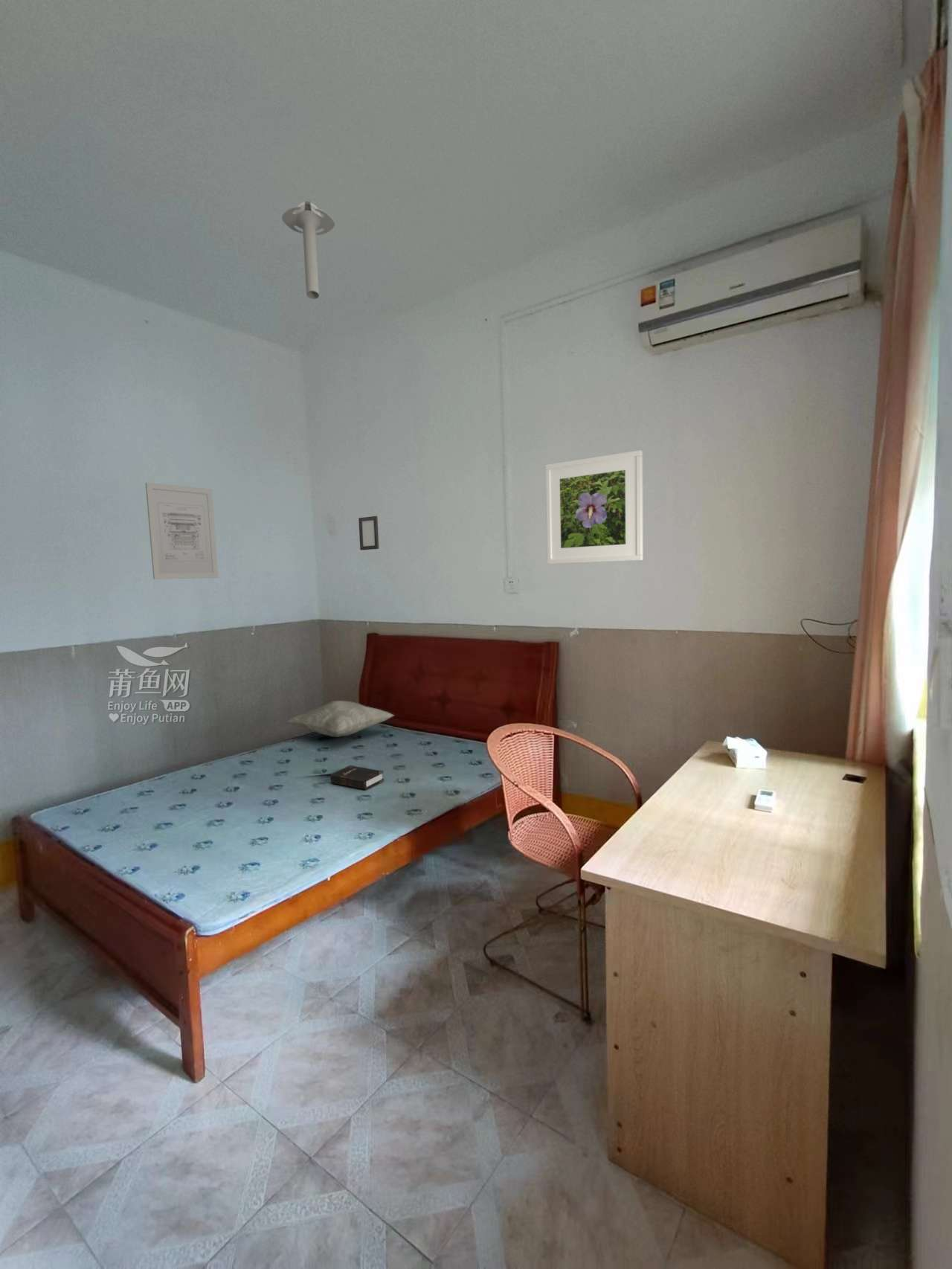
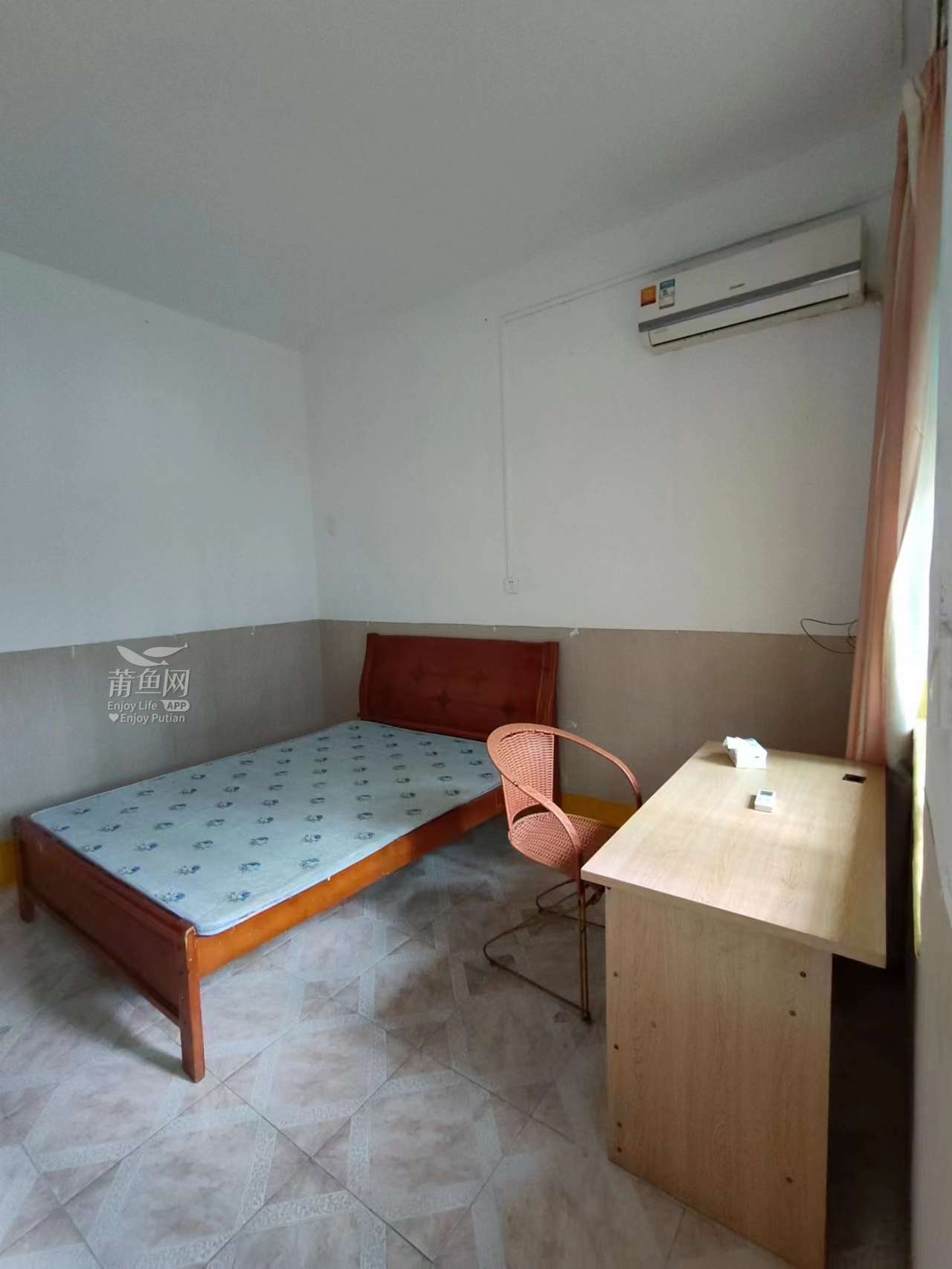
- ceiling light (310, 251)
- picture frame (369, 533)
- decorative pillow (341, 718)
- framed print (592, 510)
- wall art (184, 533)
- hardback book (357, 777)
